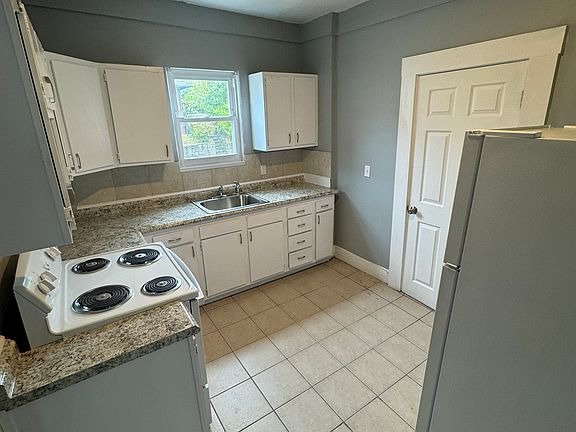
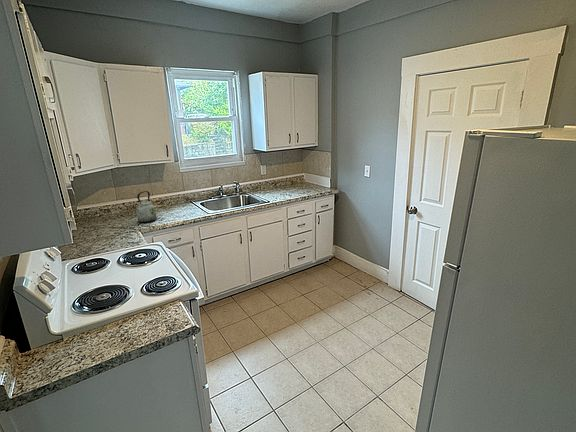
+ kettle (143, 207)
